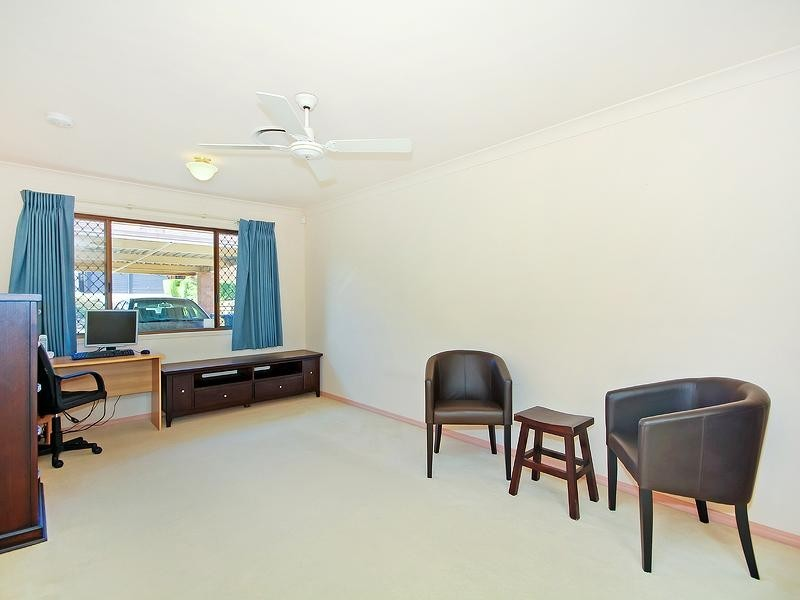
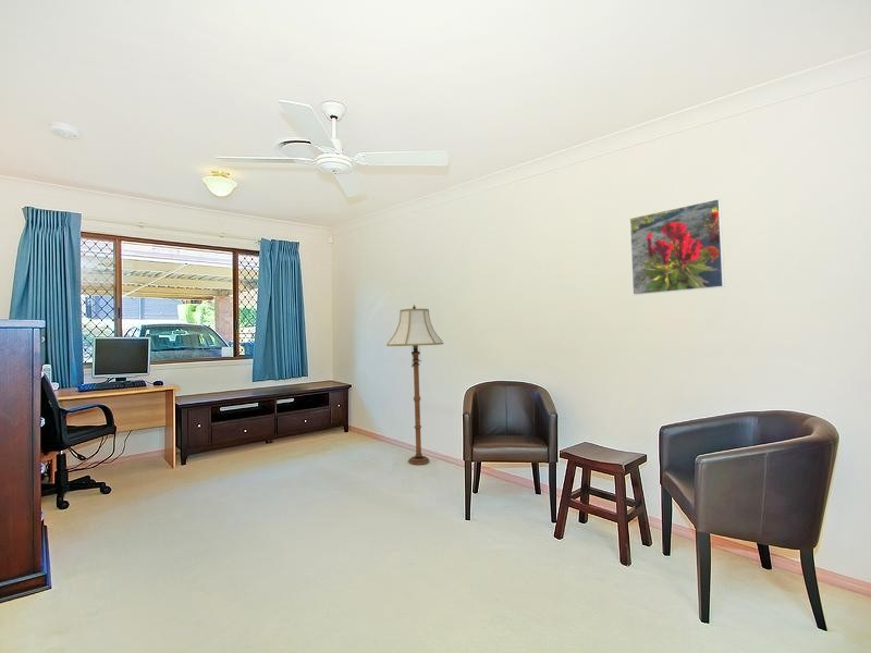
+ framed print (673, 249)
+ floor lamp (416, 382)
